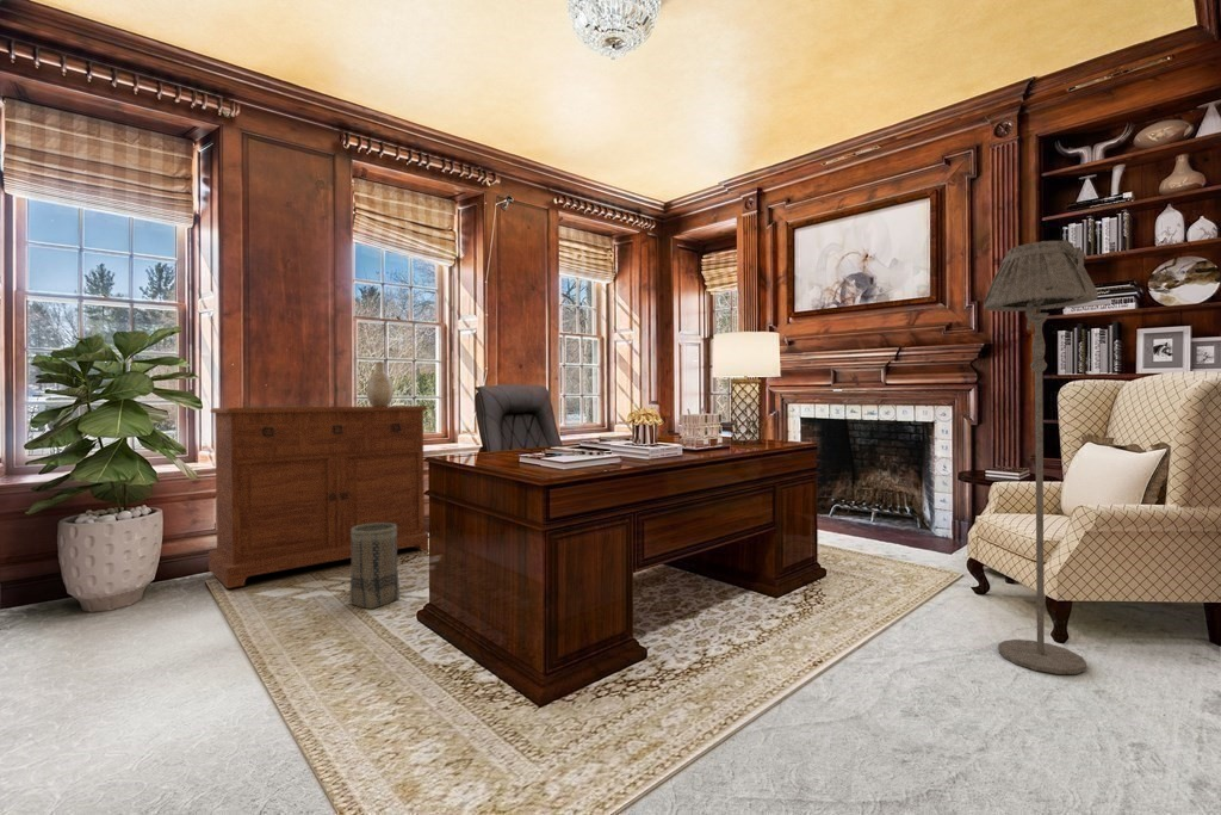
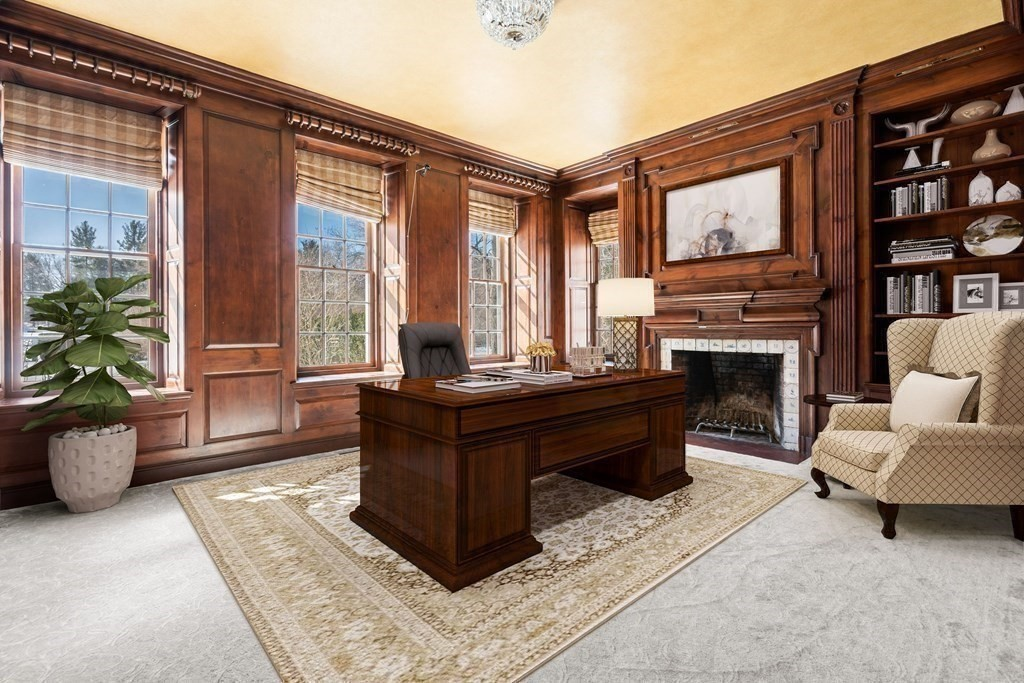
- floor lamp (1039, 452)
- decorative vase (379, 383)
- sideboard (326, 482)
- basket (374, 563)
